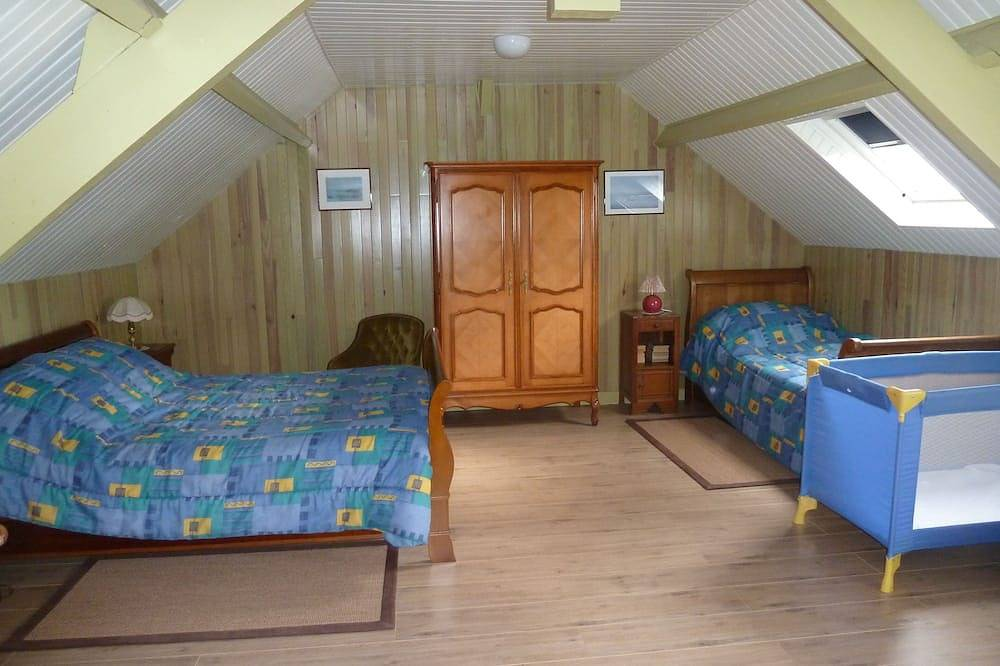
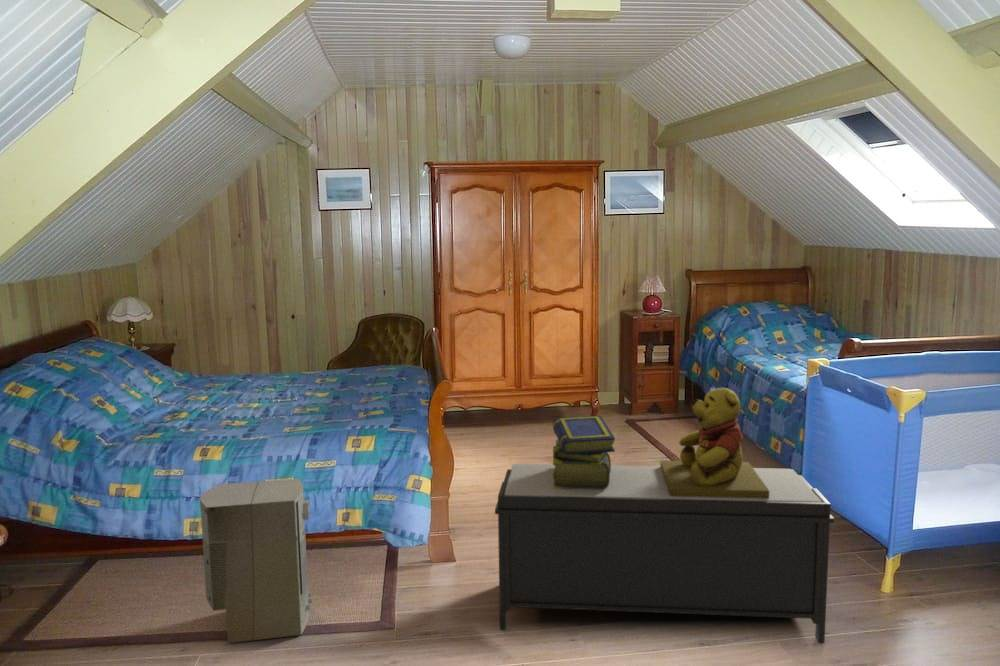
+ air purifier (258, 557)
+ bench (654, 546)
+ teddy bear (712, 434)
+ stack of books (583, 450)
